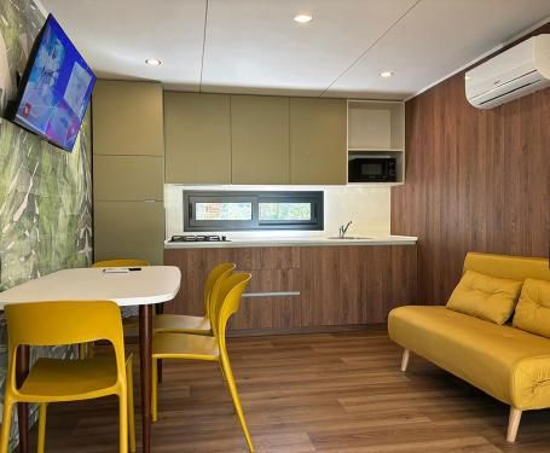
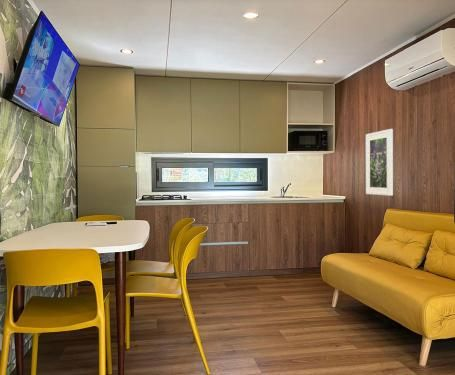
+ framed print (378, 163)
